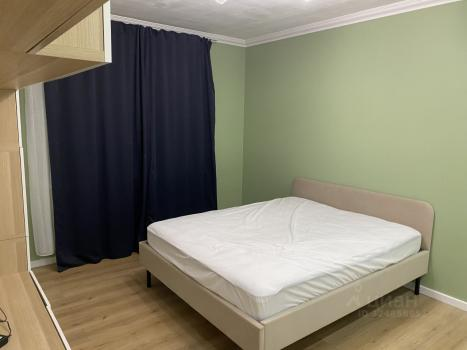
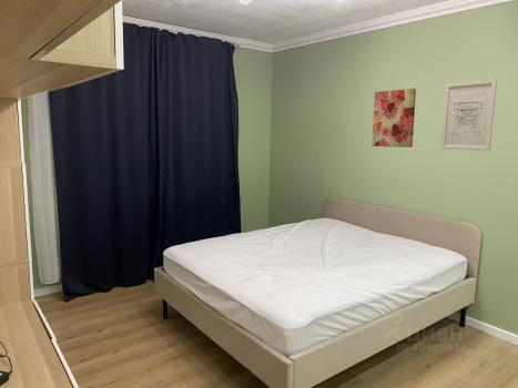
+ wall art (467, 115)
+ wall art (393, 119)
